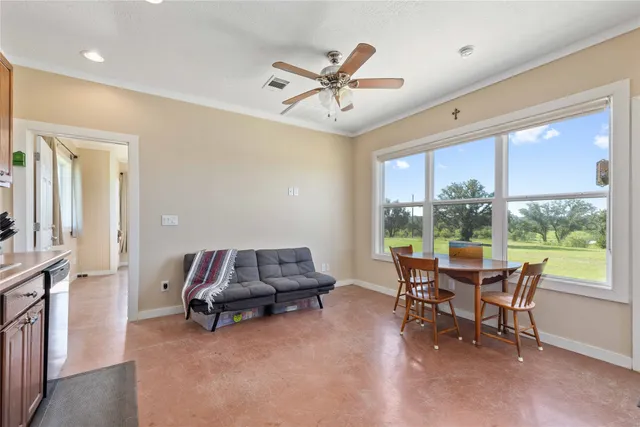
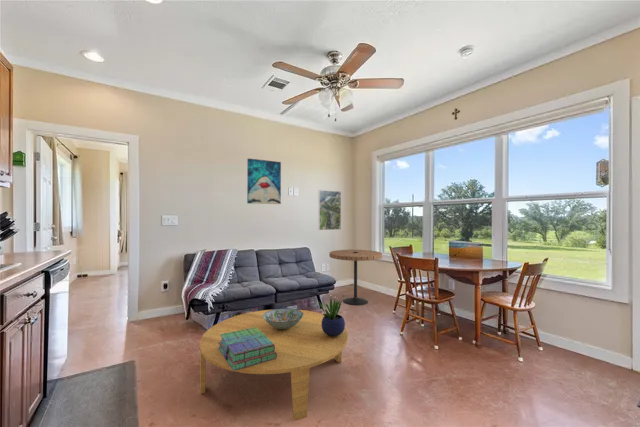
+ wall art (264, 182)
+ side table (355, 276)
+ stack of books (246, 345)
+ coffee table (276, 352)
+ potted plant (331, 314)
+ decorative bowl (283, 320)
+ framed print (329, 210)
